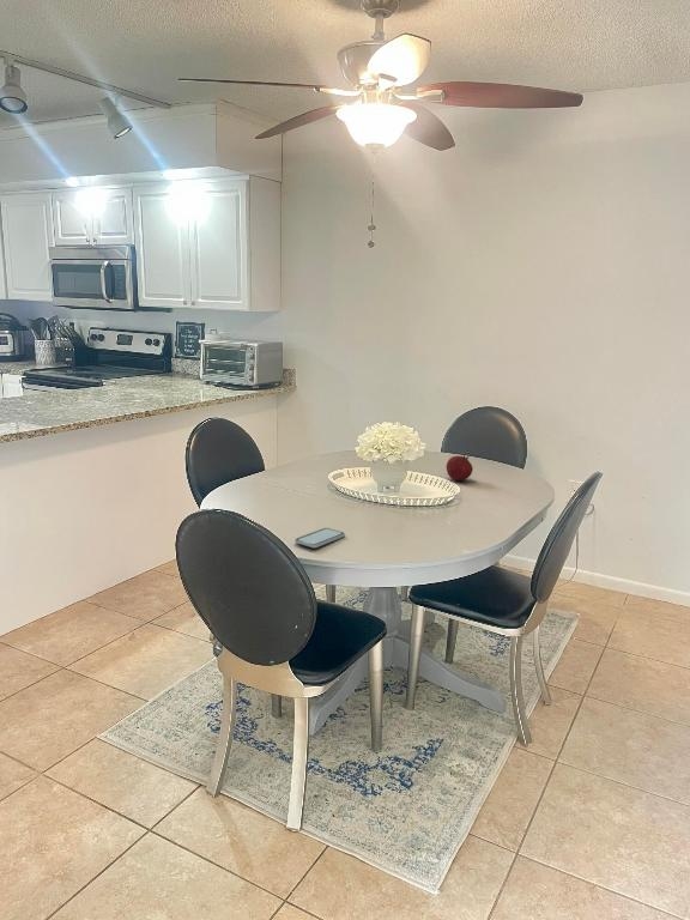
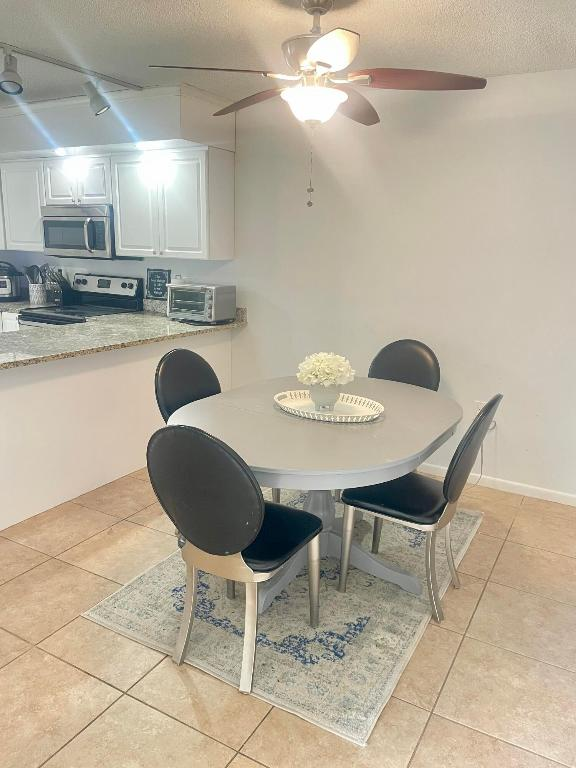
- smartphone (320, 537)
- fruit (459, 467)
